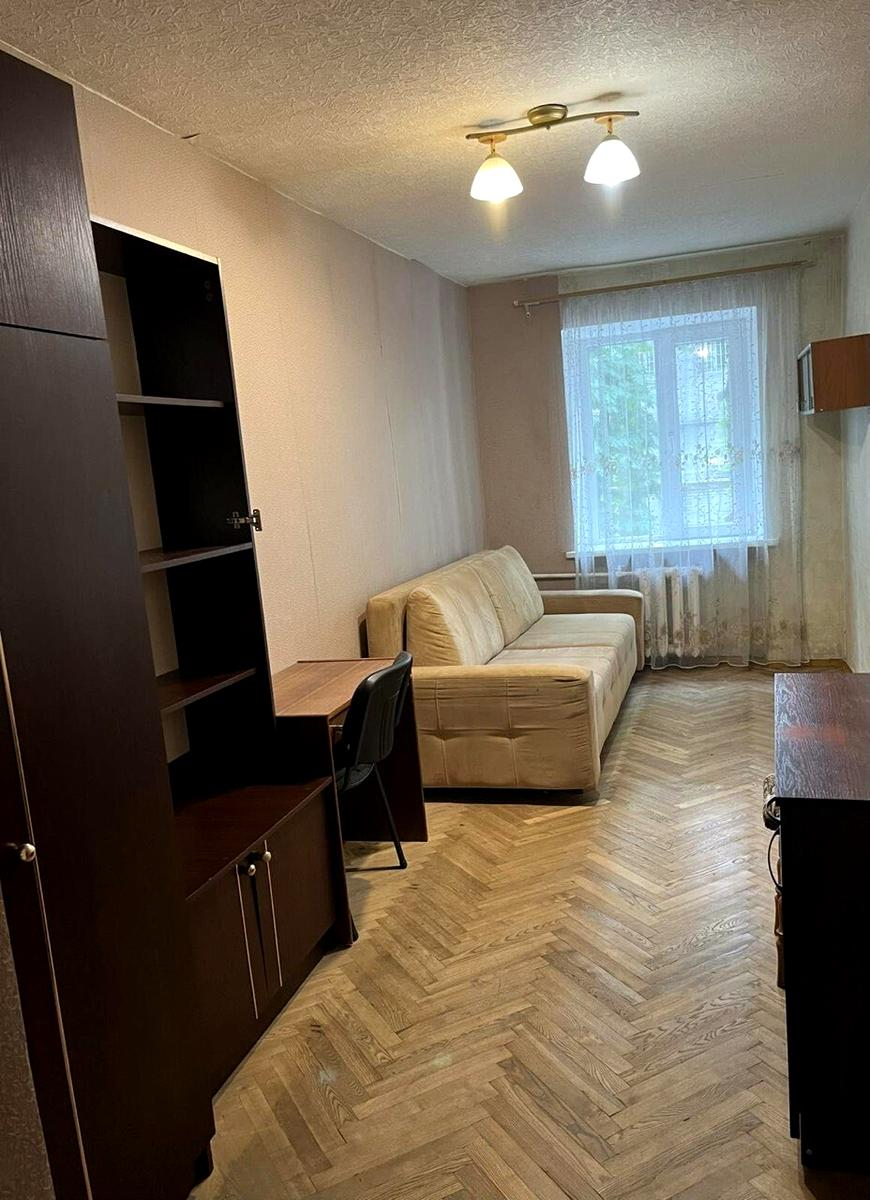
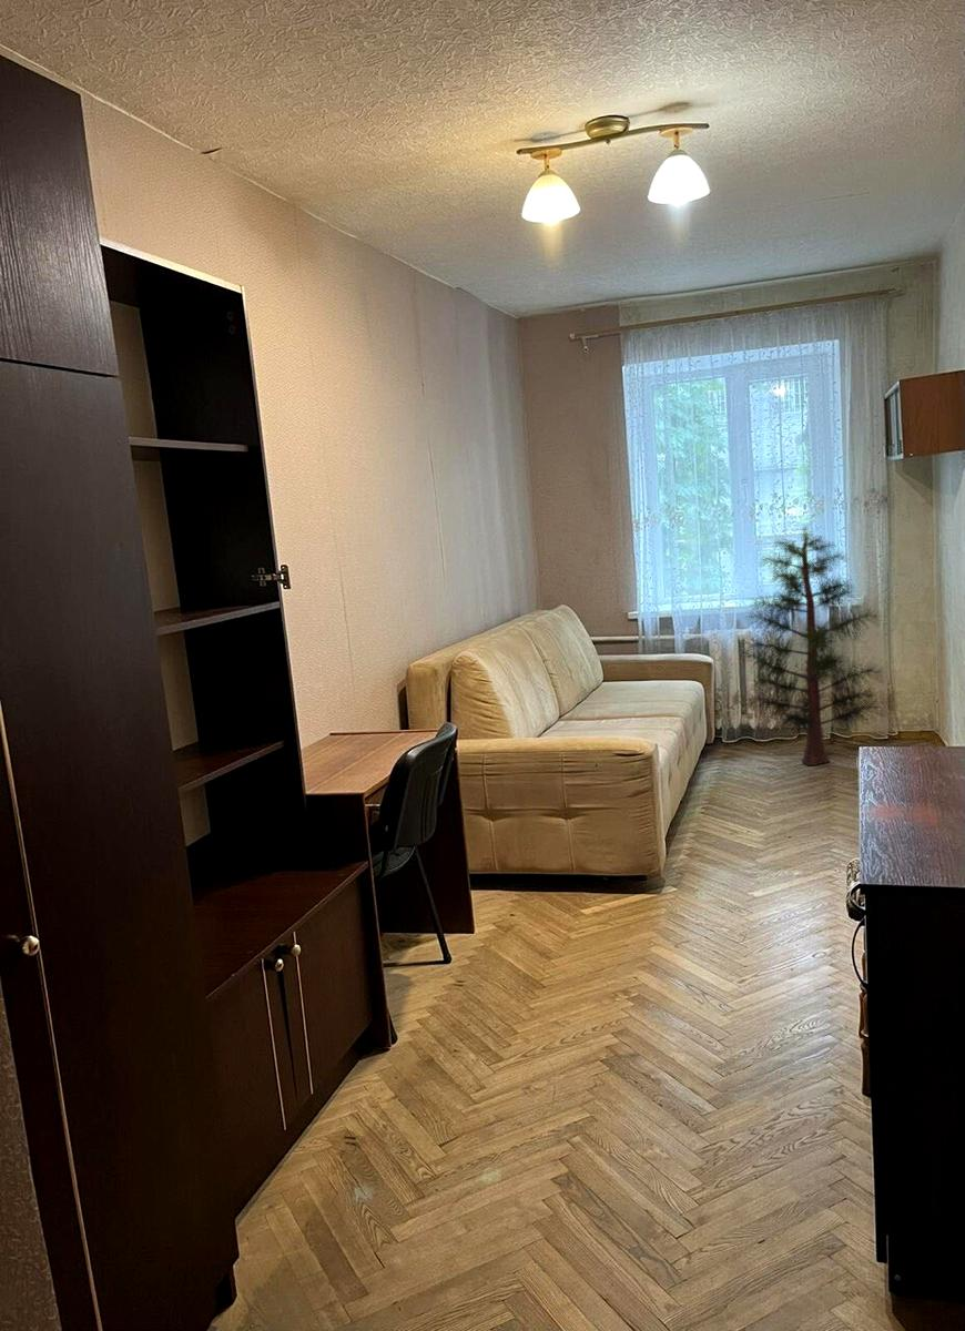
+ pine tree (809, 643)
